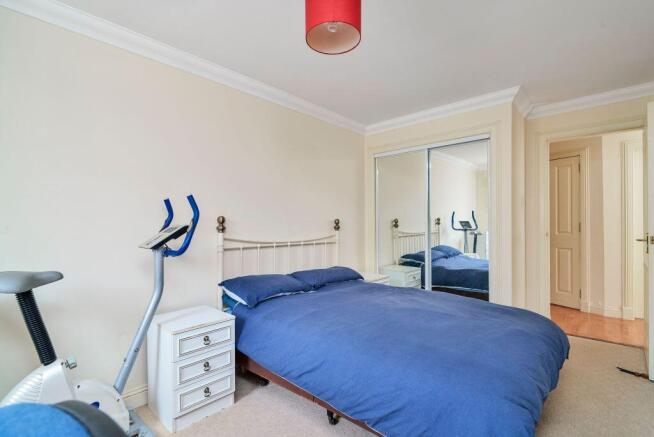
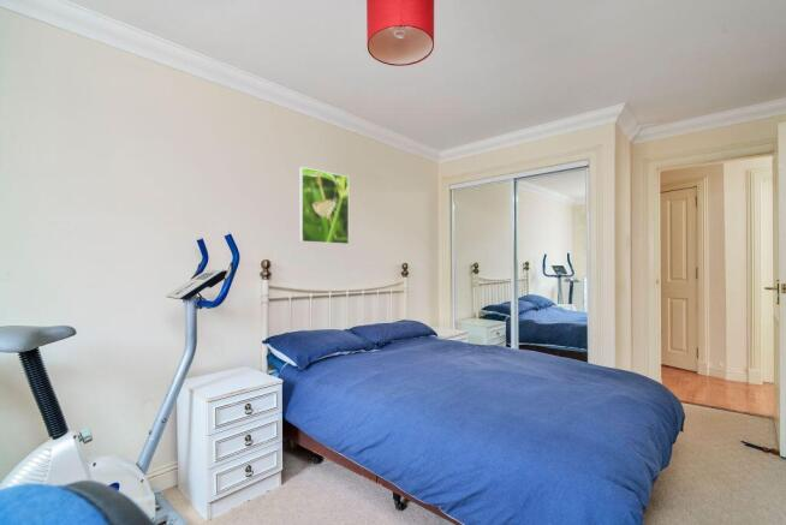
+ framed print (324, 207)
